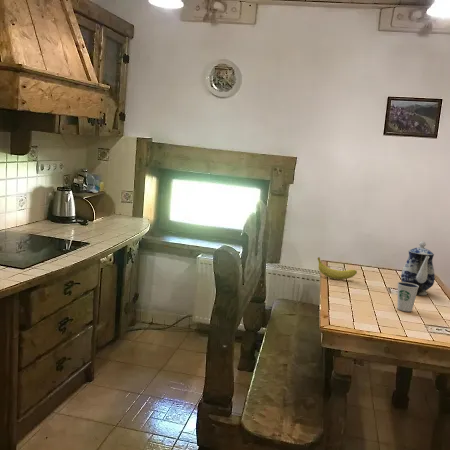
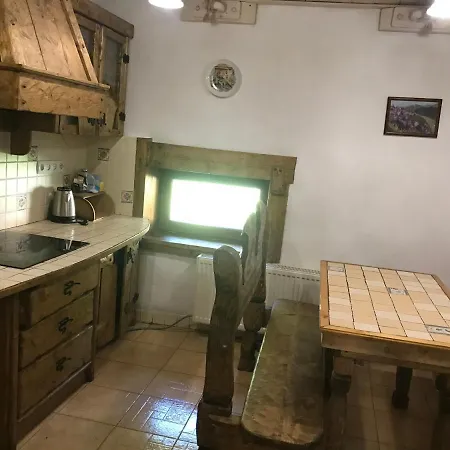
- dixie cup (406, 297)
- fruit (336, 270)
- teapot (419, 267)
